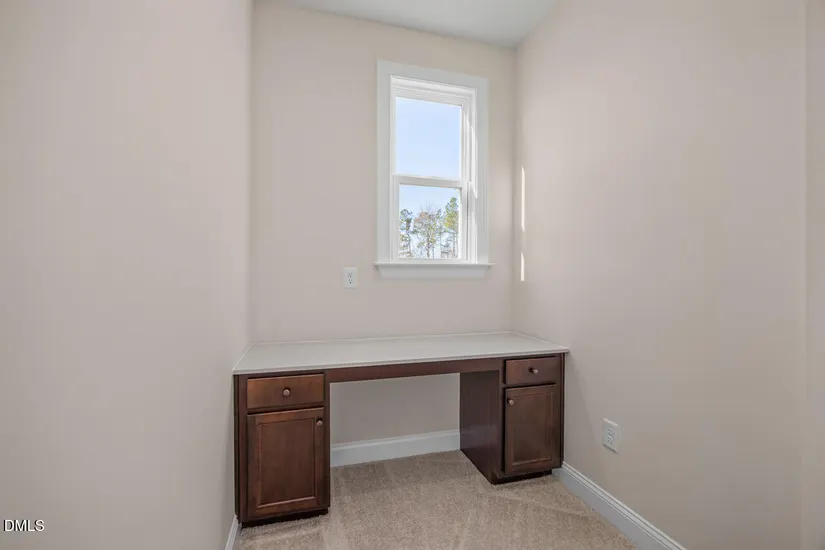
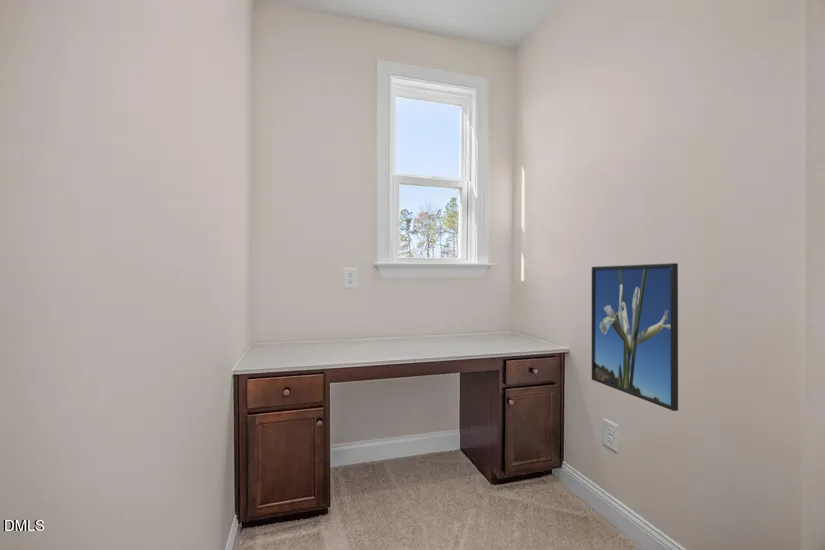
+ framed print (629, 329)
